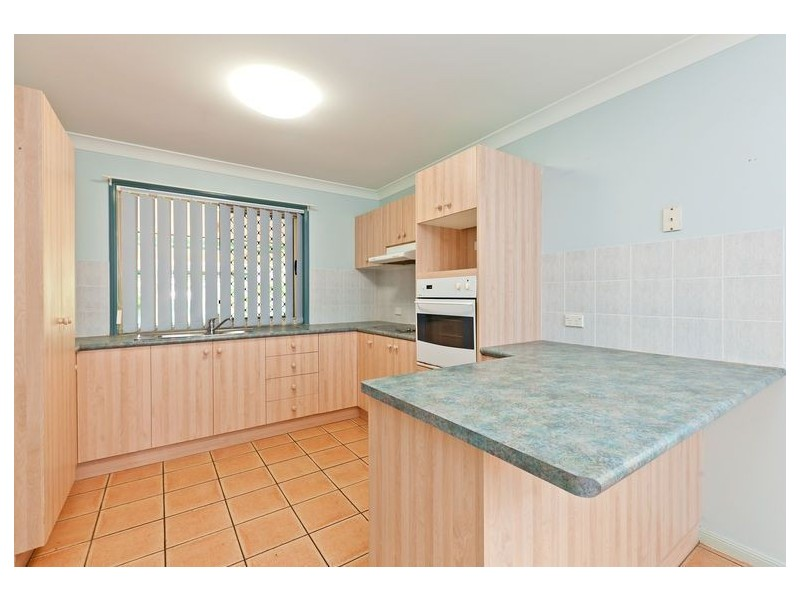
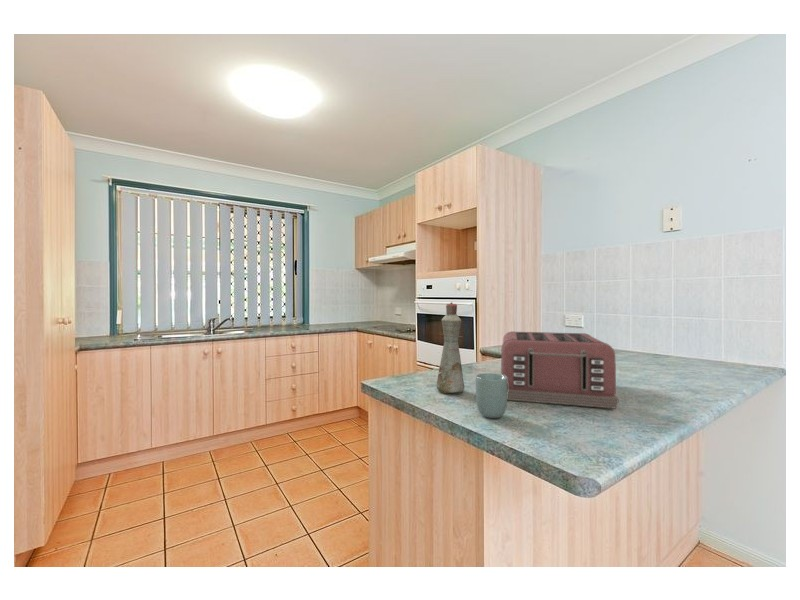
+ bottle (450, 346)
+ toaster (551, 364)
+ cup (491, 396)
